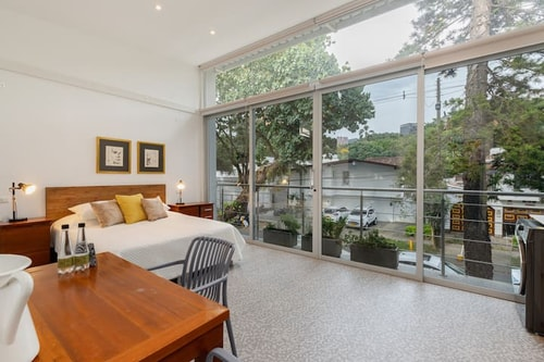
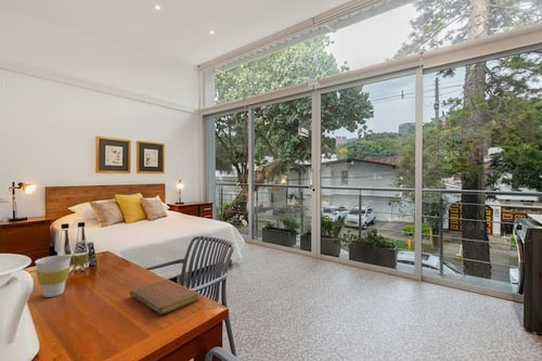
+ notebook (164, 295)
+ cup (53, 276)
